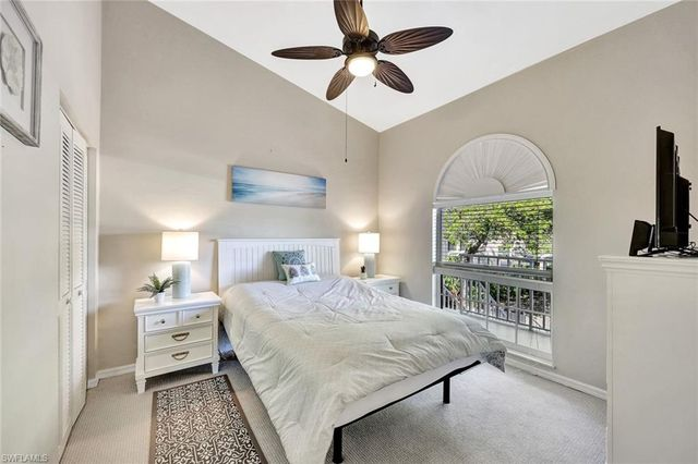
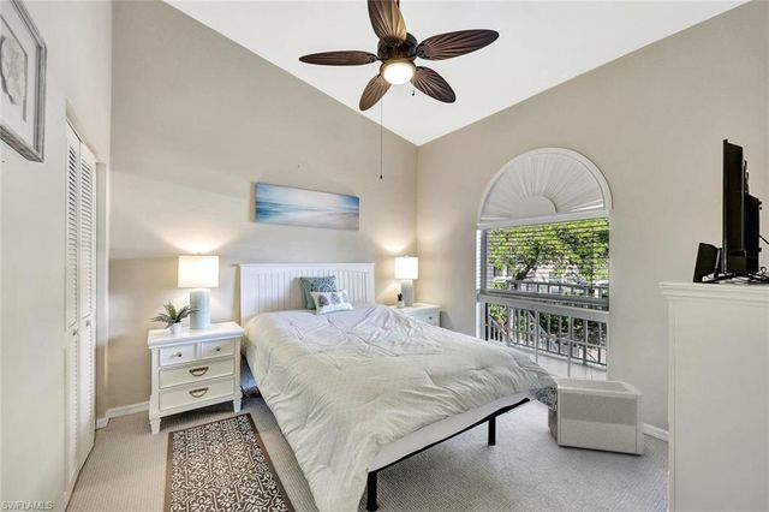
+ air purifier (592, 413)
